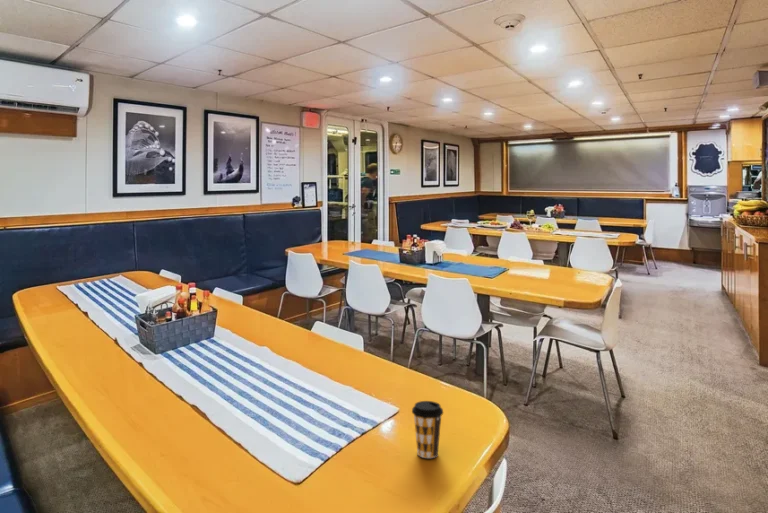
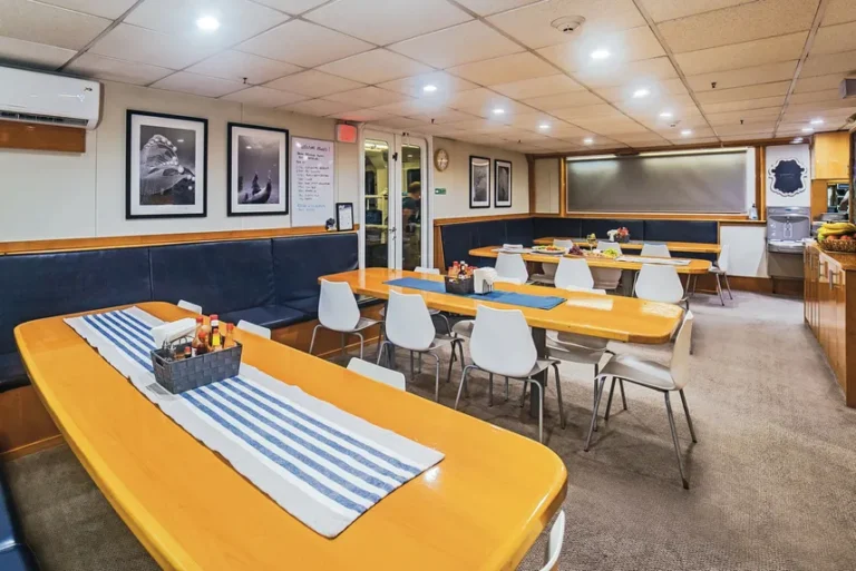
- coffee cup (427, 429)
